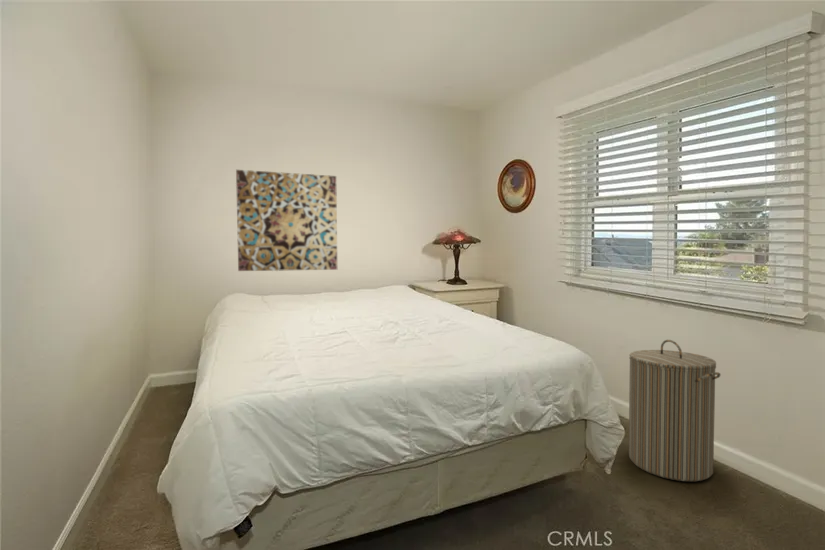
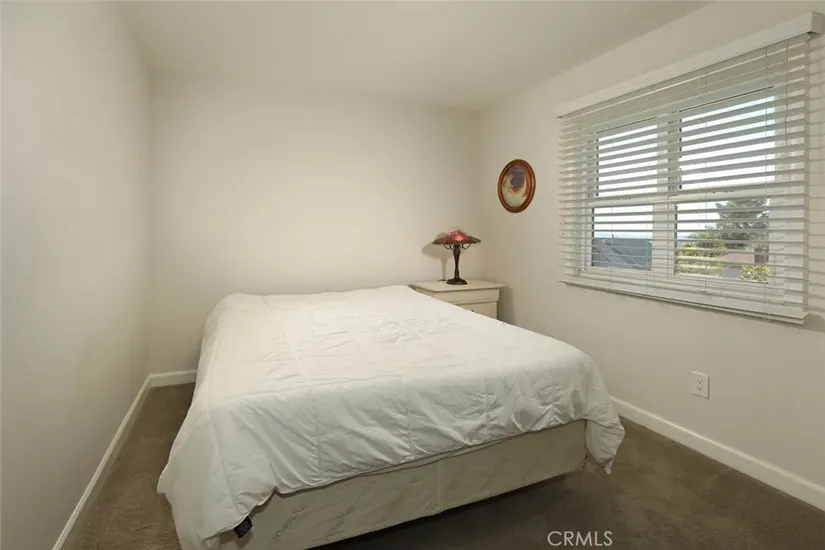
- wall art (288, 221)
- laundry hamper (670, 402)
